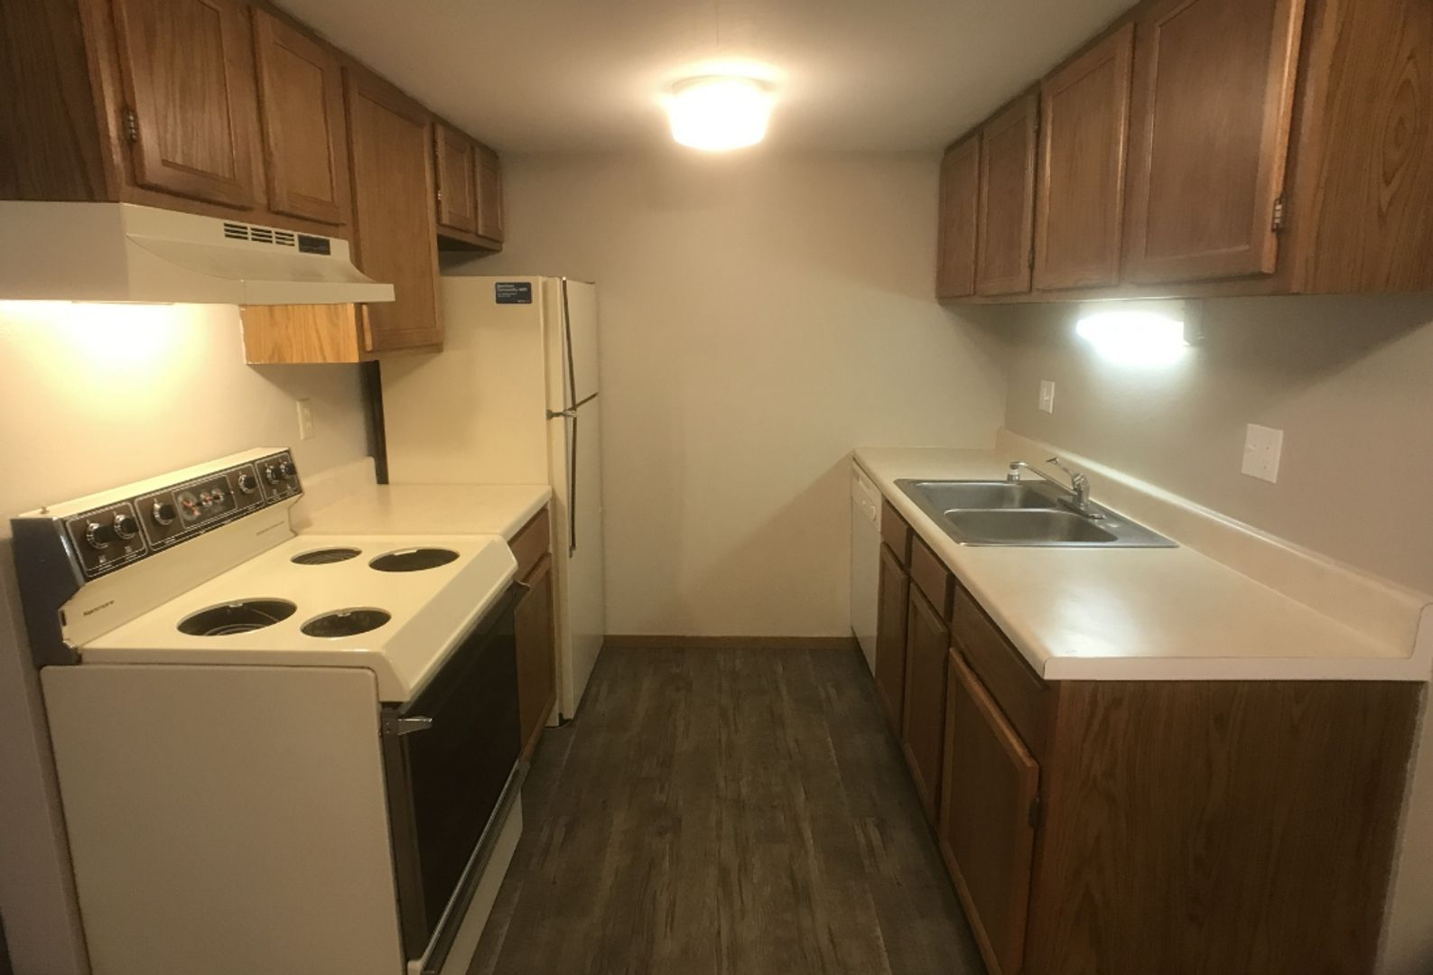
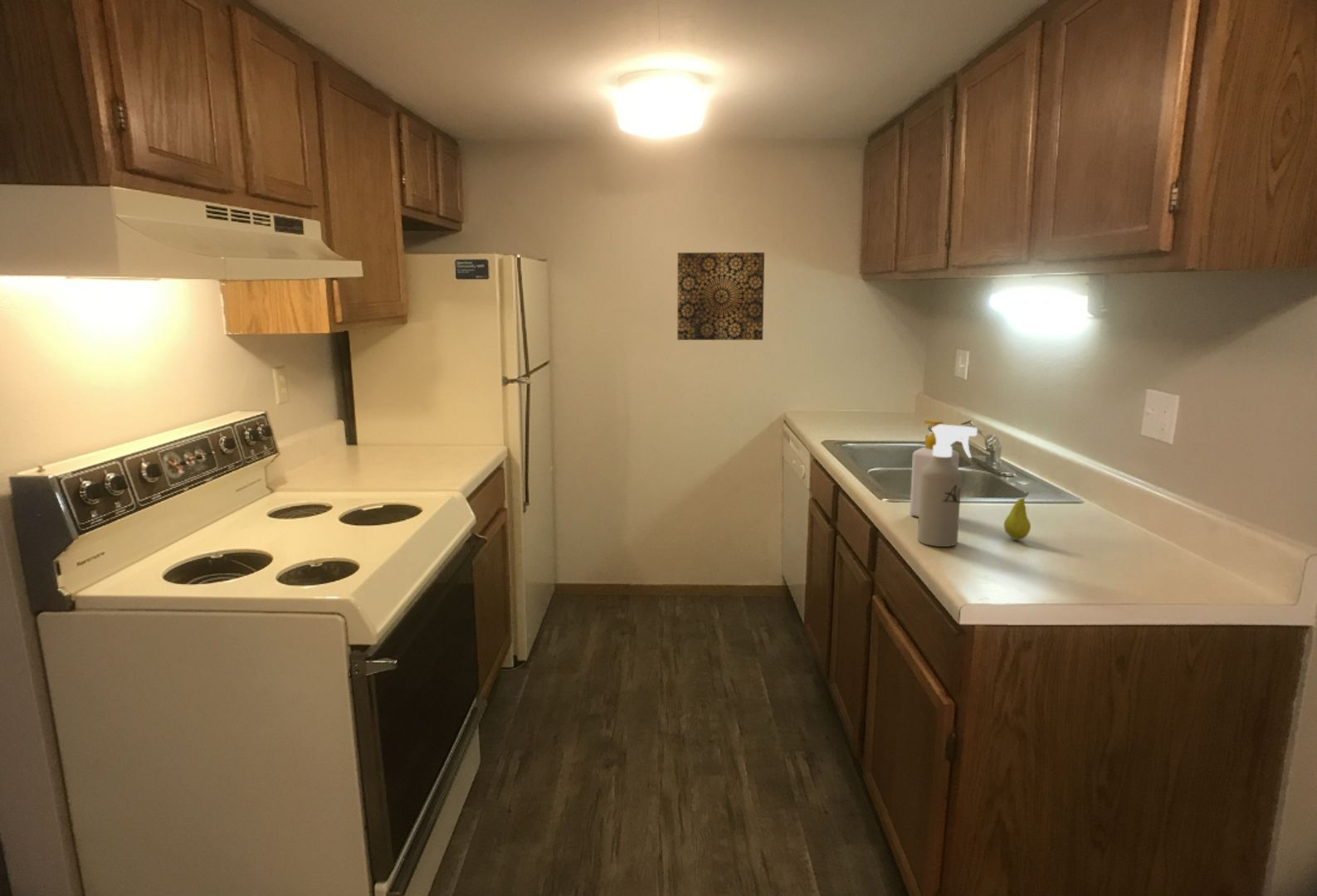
+ soap bottle (928, 463)
+ spray bottle (946, 485)
+ fruit (1017, 515)
+ wall art (720, 296)
